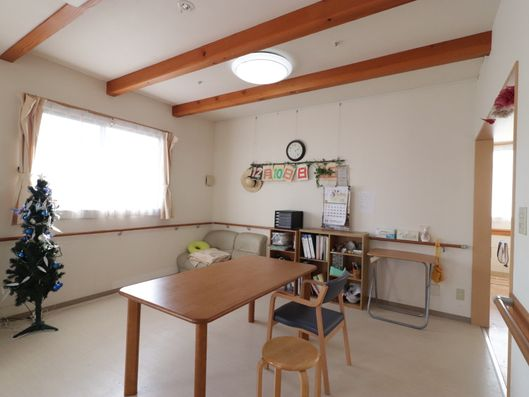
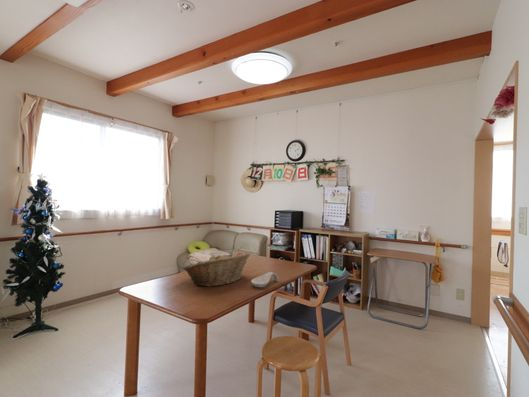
+ spoon rest (265, 279)
+ fruit basket (218, 265)
